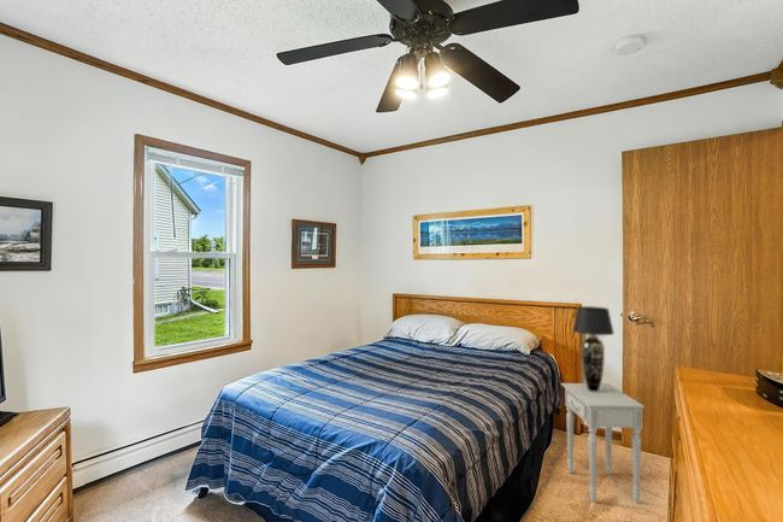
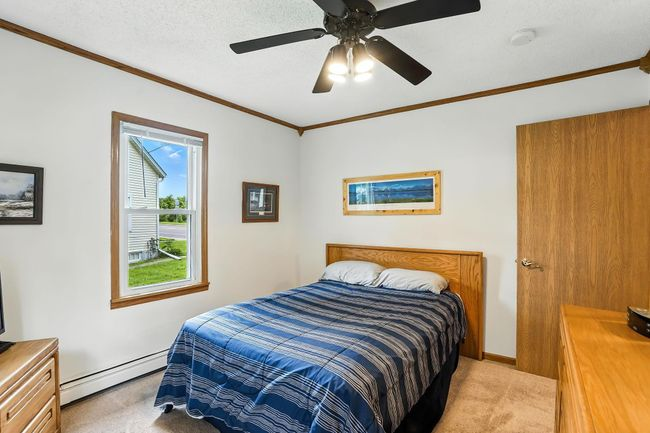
- nightstand (596, 440)
- table lamp (593, 348)
